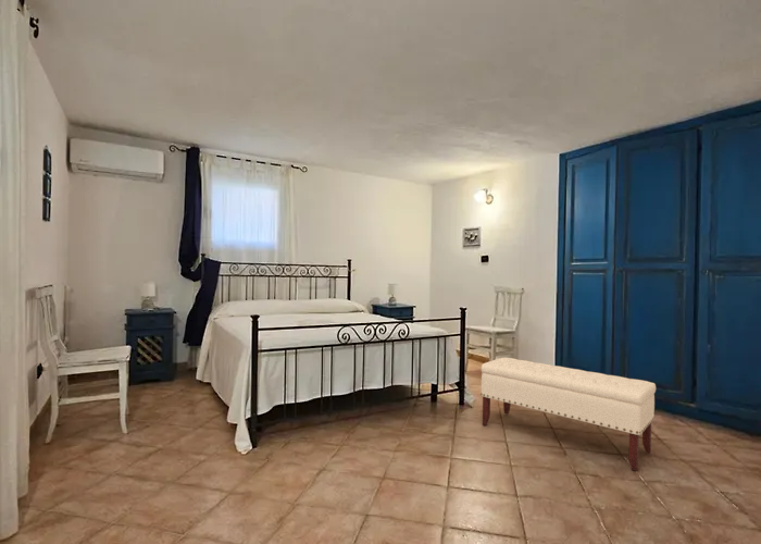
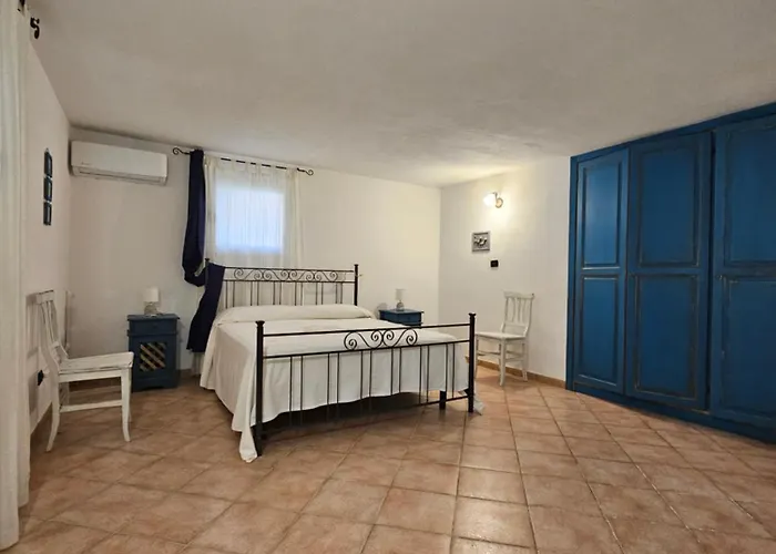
- bench (561, 404)
